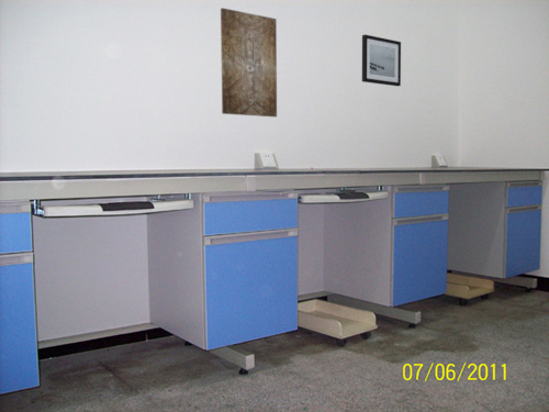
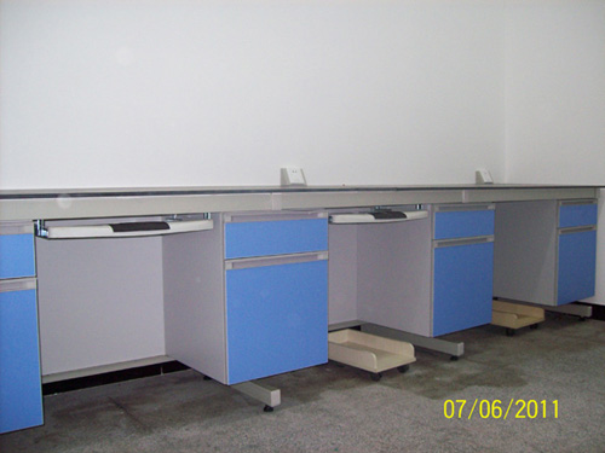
- wall art (381, 60)
- wall art (249, 65)
